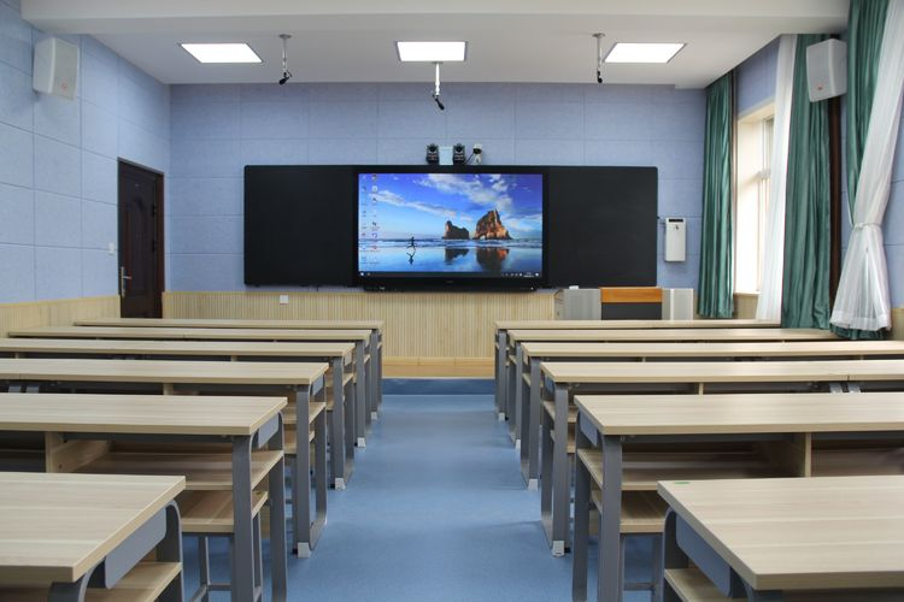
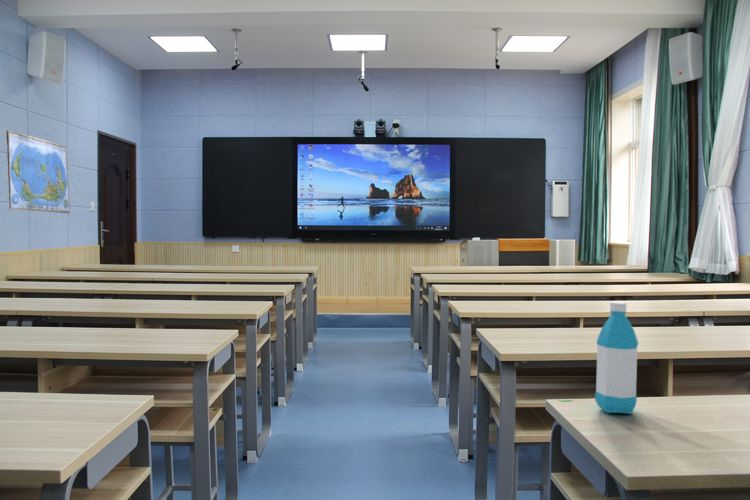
+ water bottle (616, 356)
+ world map (40, 175)
